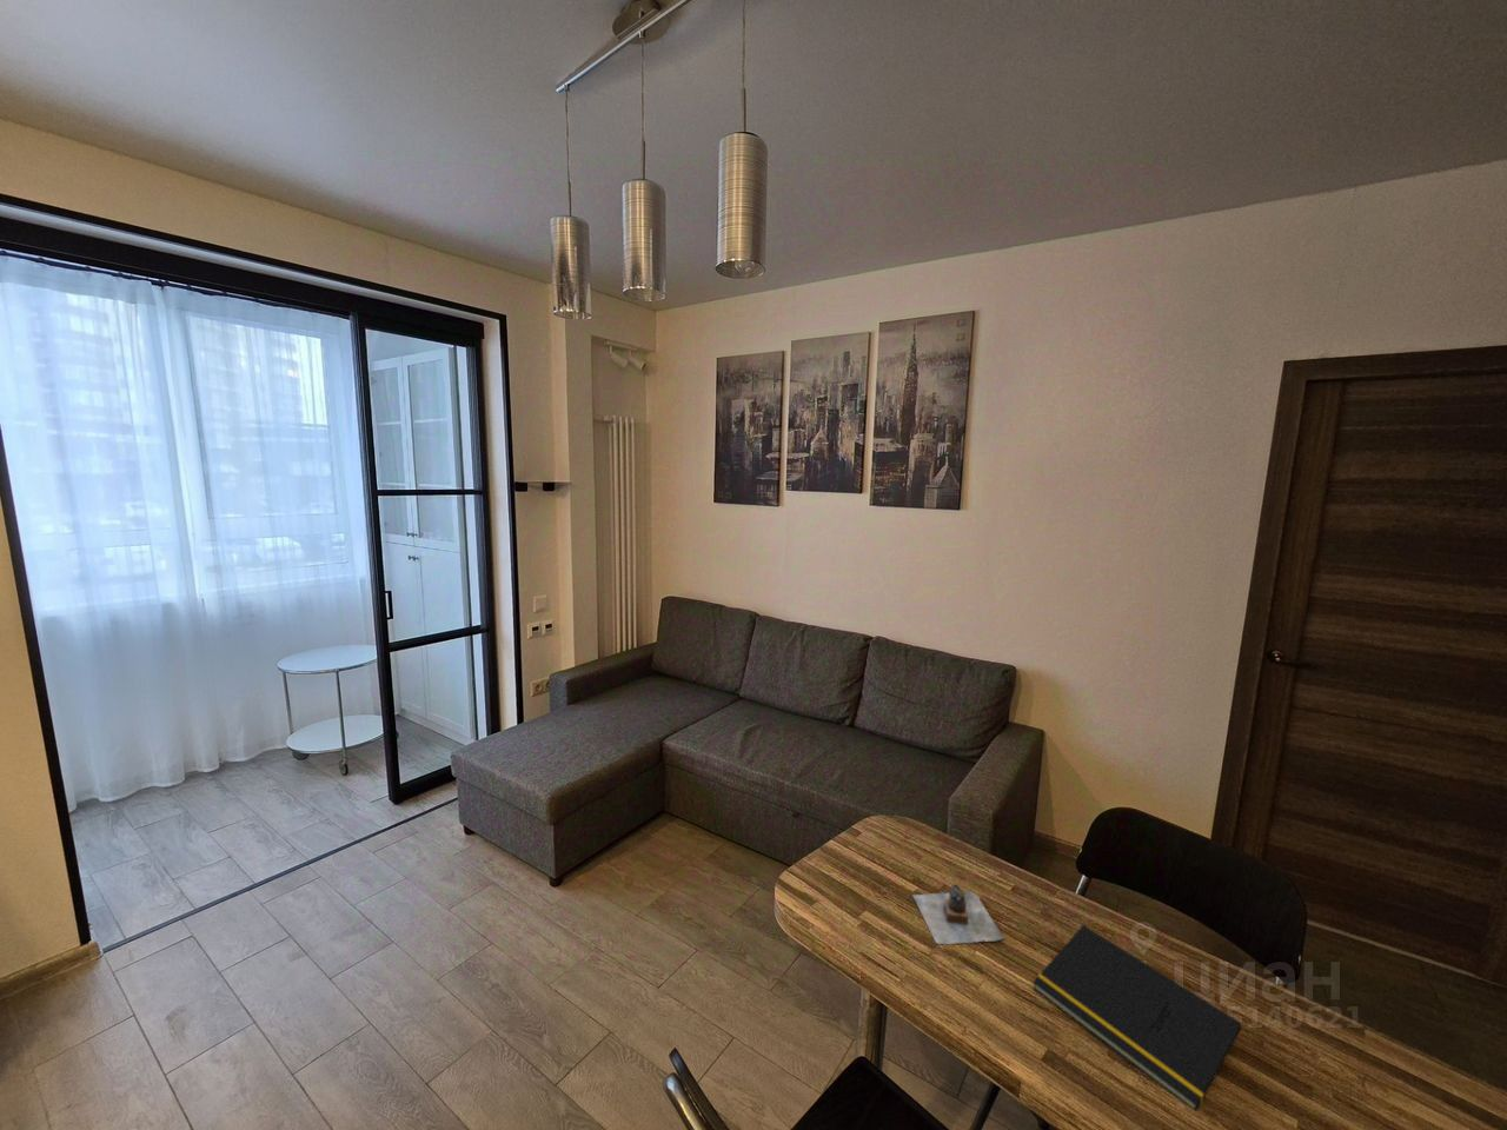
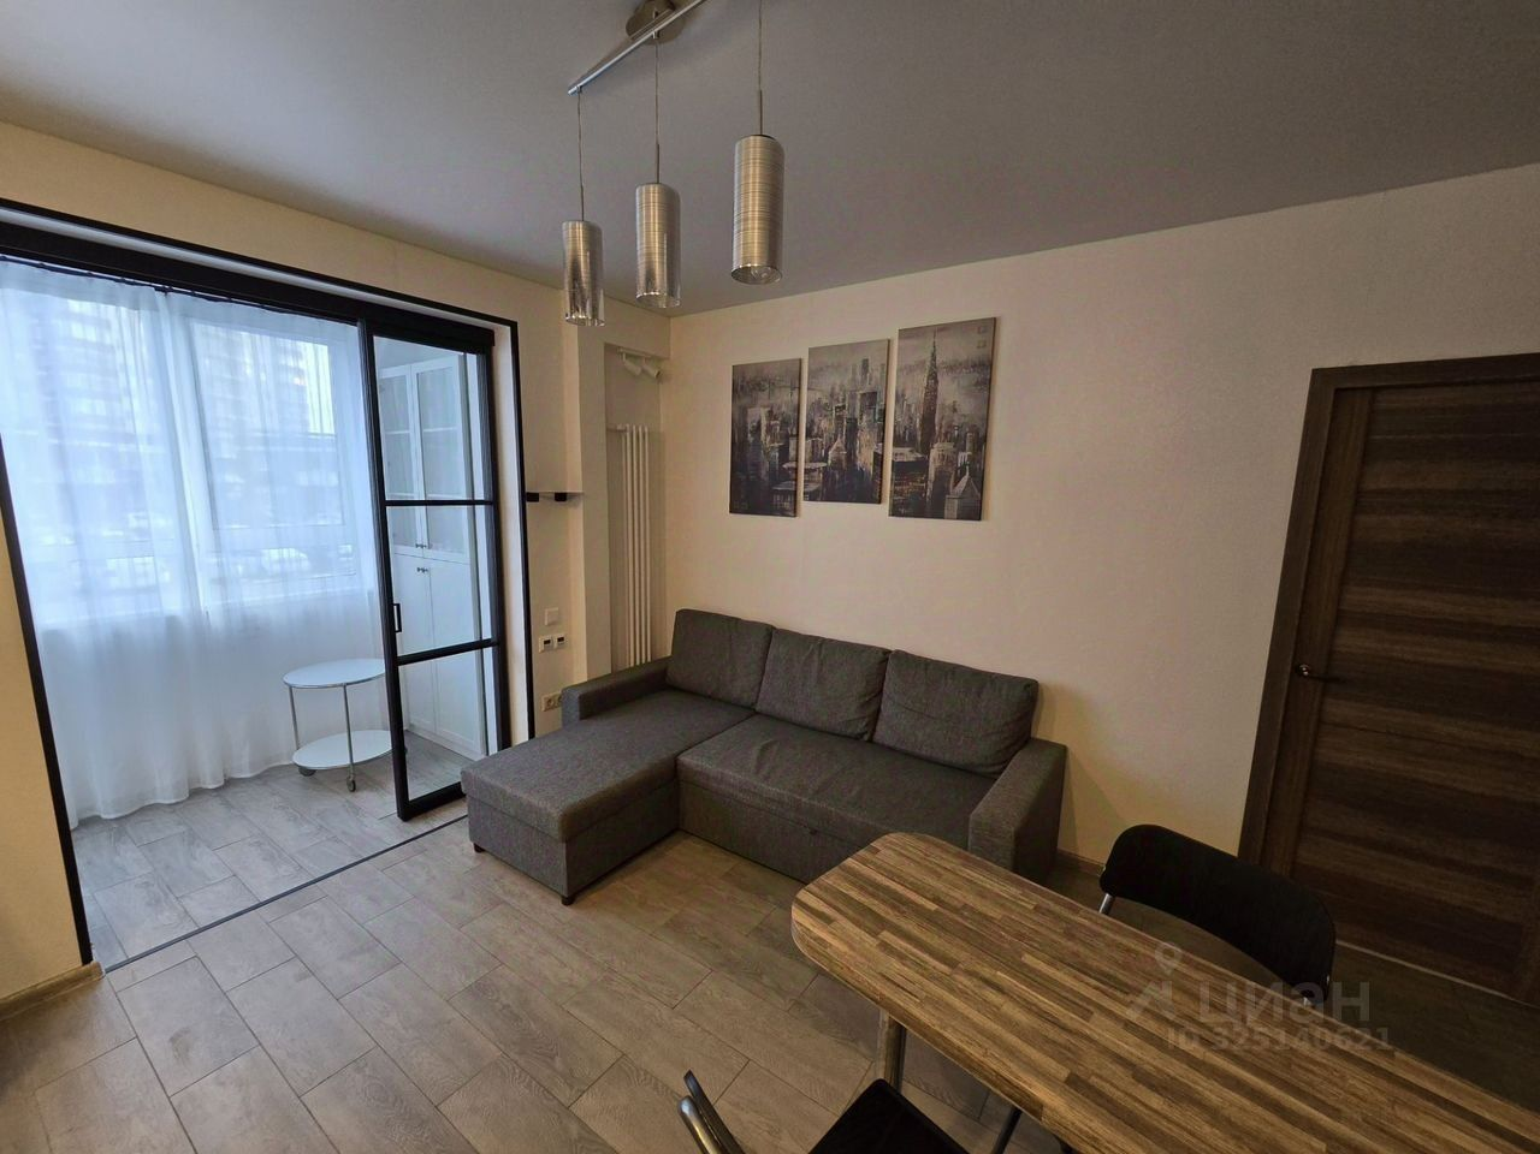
- notepad (1131, 1004)
- teapot (956, 902)
